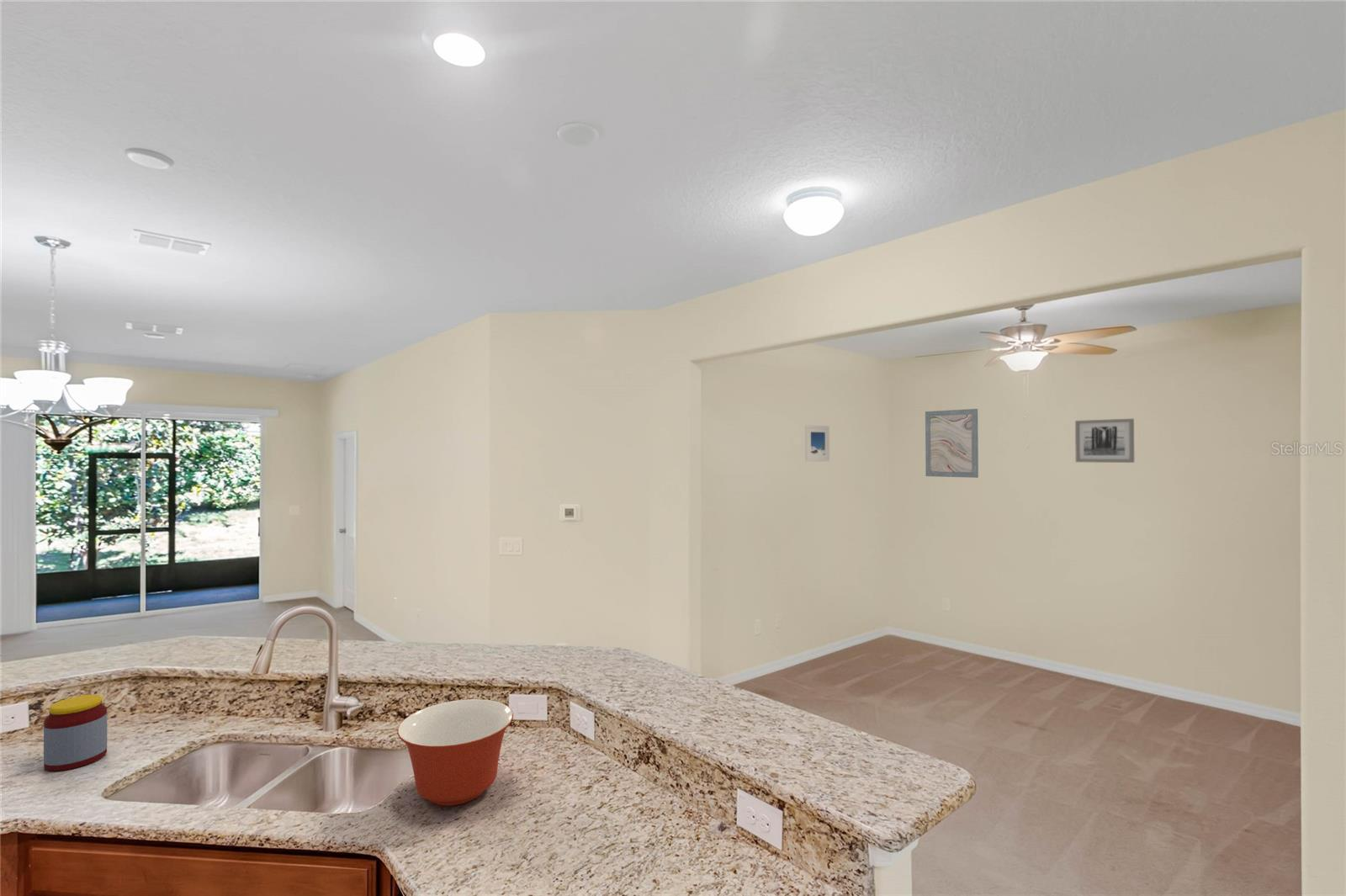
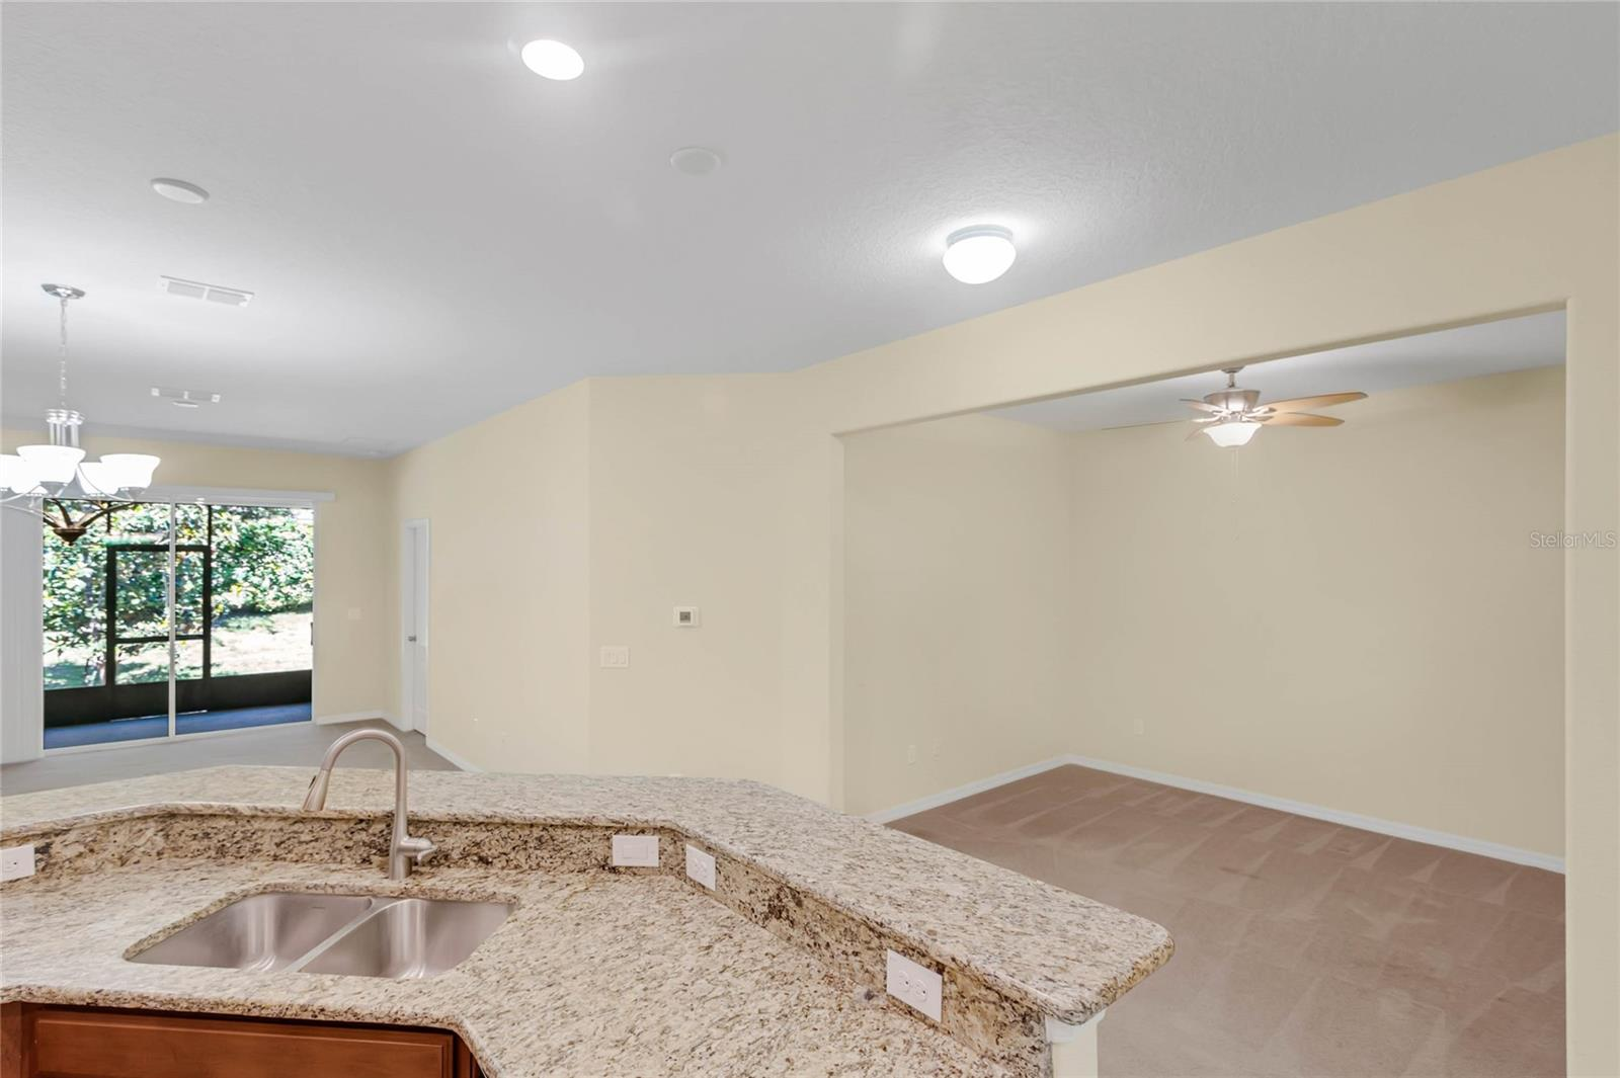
- jar (76, 730)
- wall art (1104, 441)
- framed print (817, 443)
- wall art (951, 443)
- mixing bowl (457, 755)
